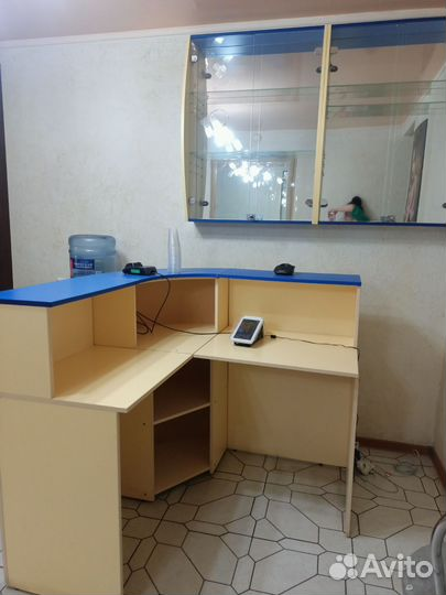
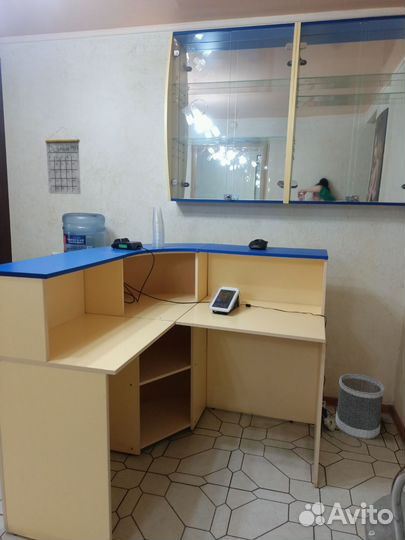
+ wastebasket (359, 405)
+ calendar (63, 160)
